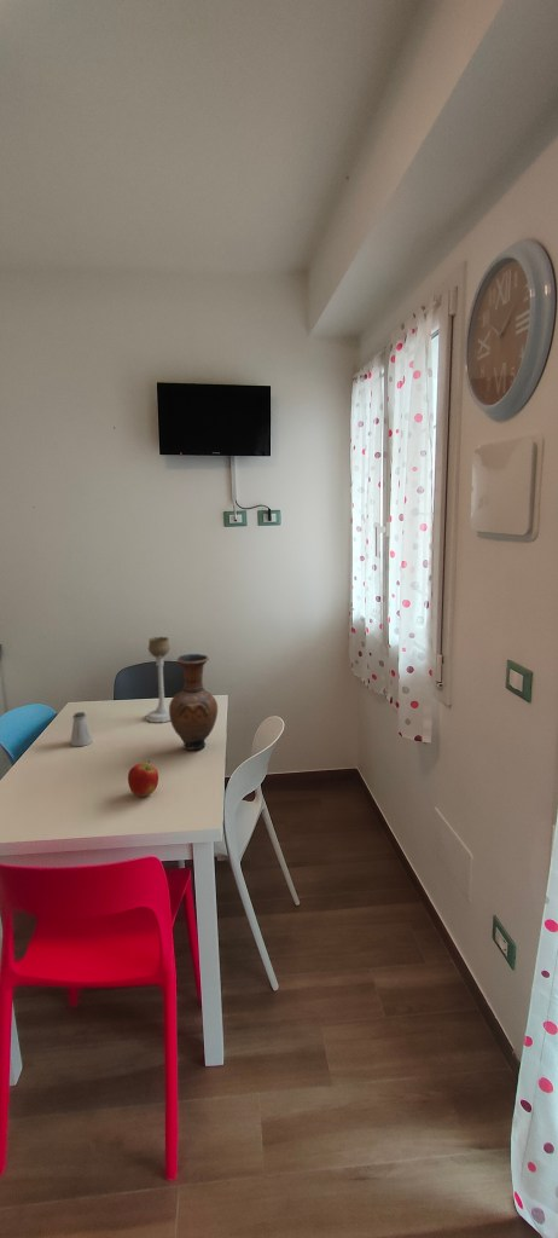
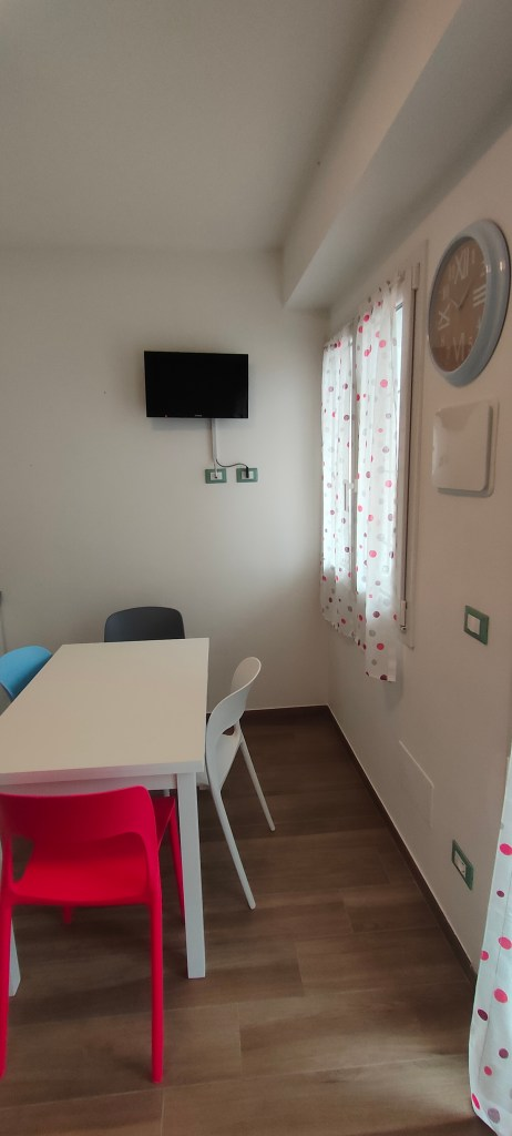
- vase (193, 702)
- candle holder (159, 677)
- saltshaker (80, 728)
- apple (143, 777)
